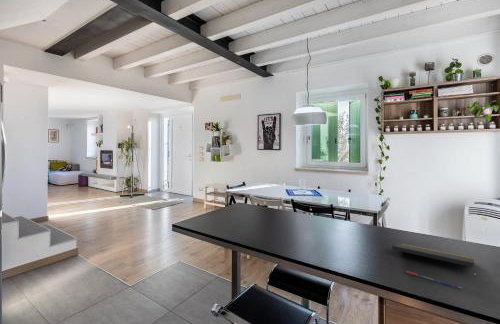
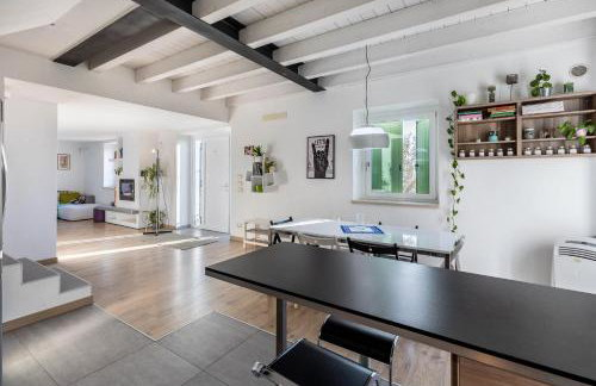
- notepad (432, 253)
- pen (432, 279)
